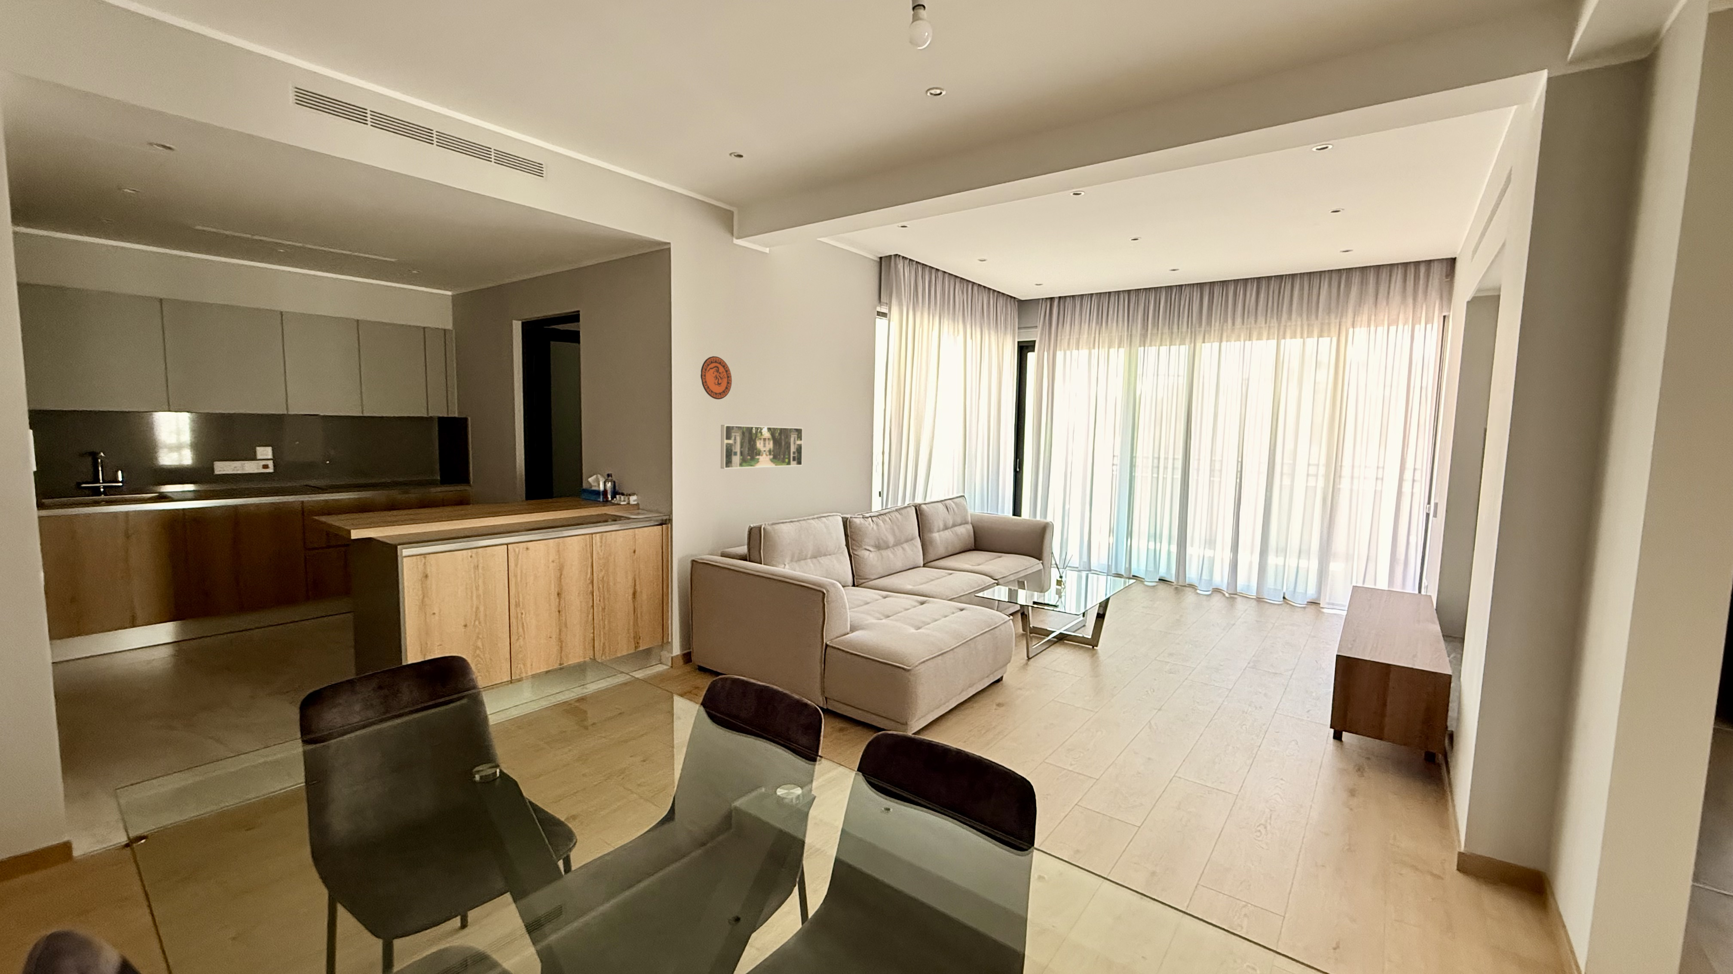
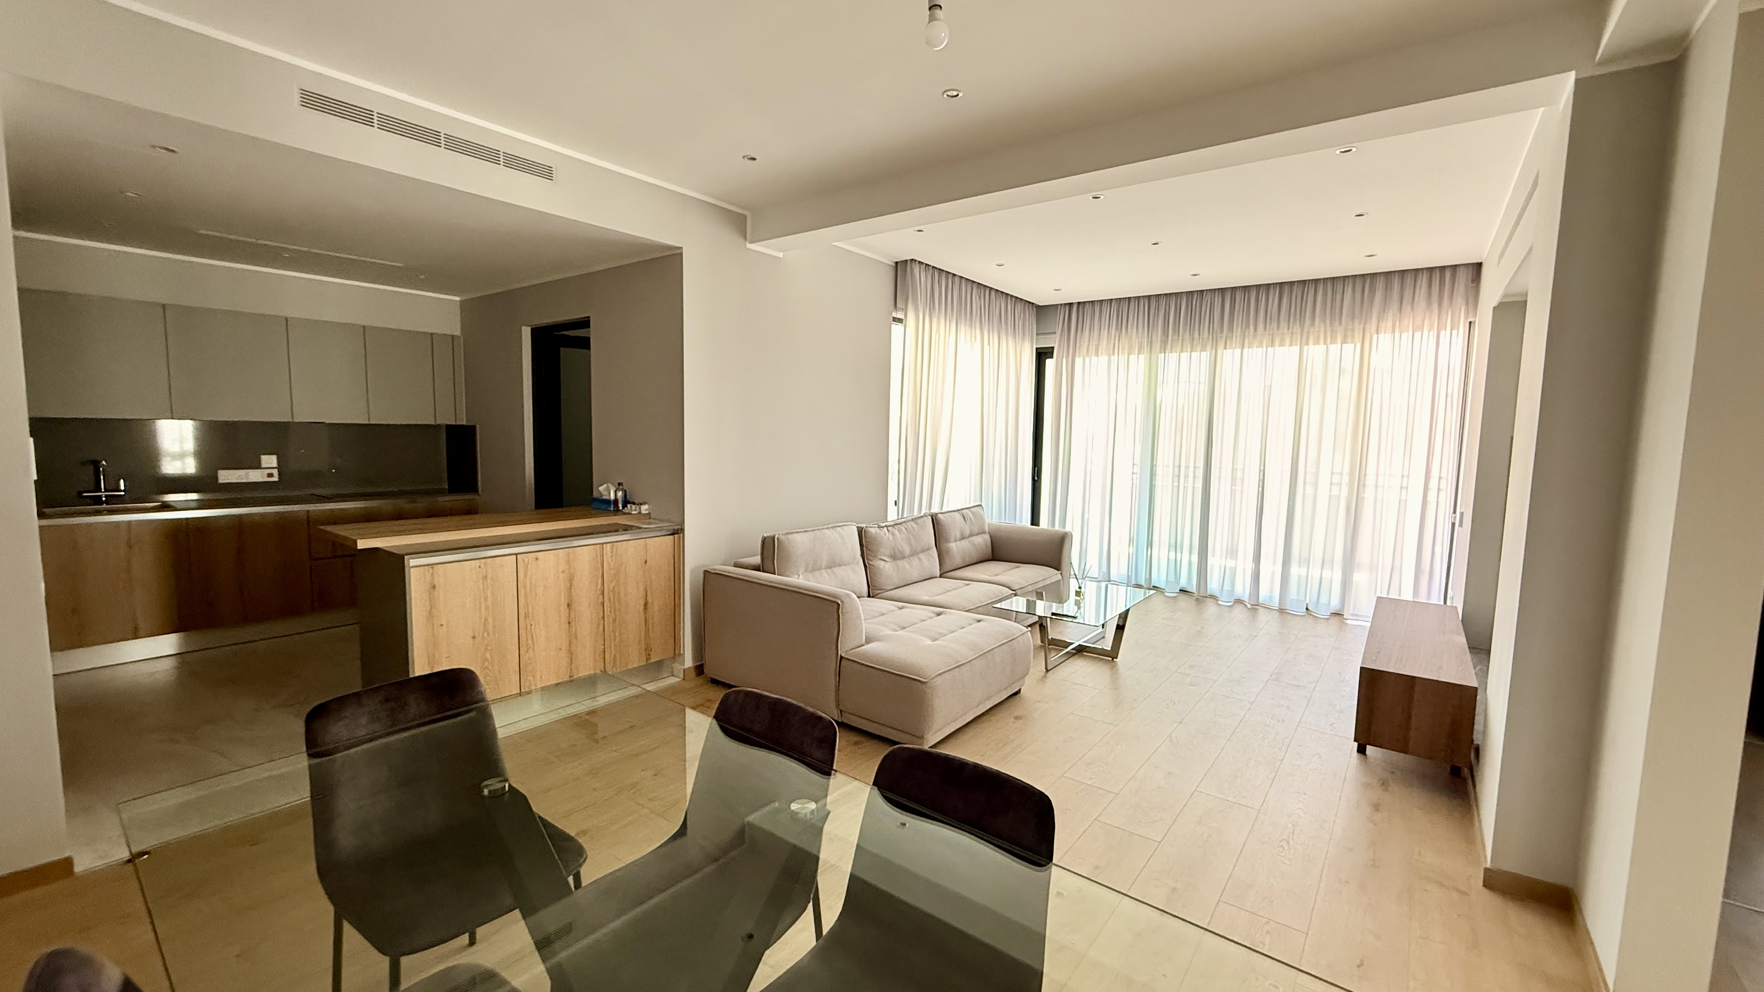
- decorative plate (715, 378)
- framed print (764, 447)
